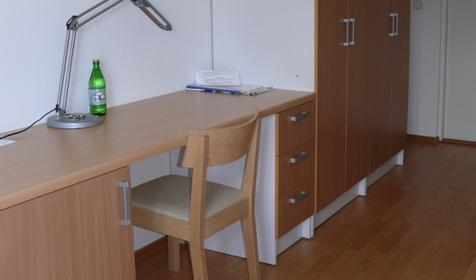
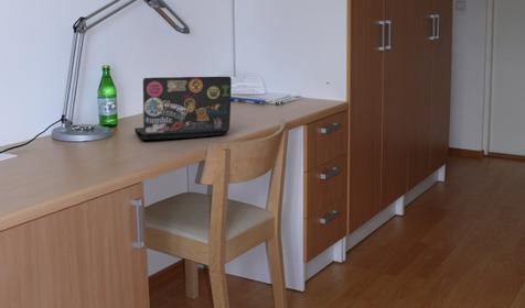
+ laptop (181, 105)
